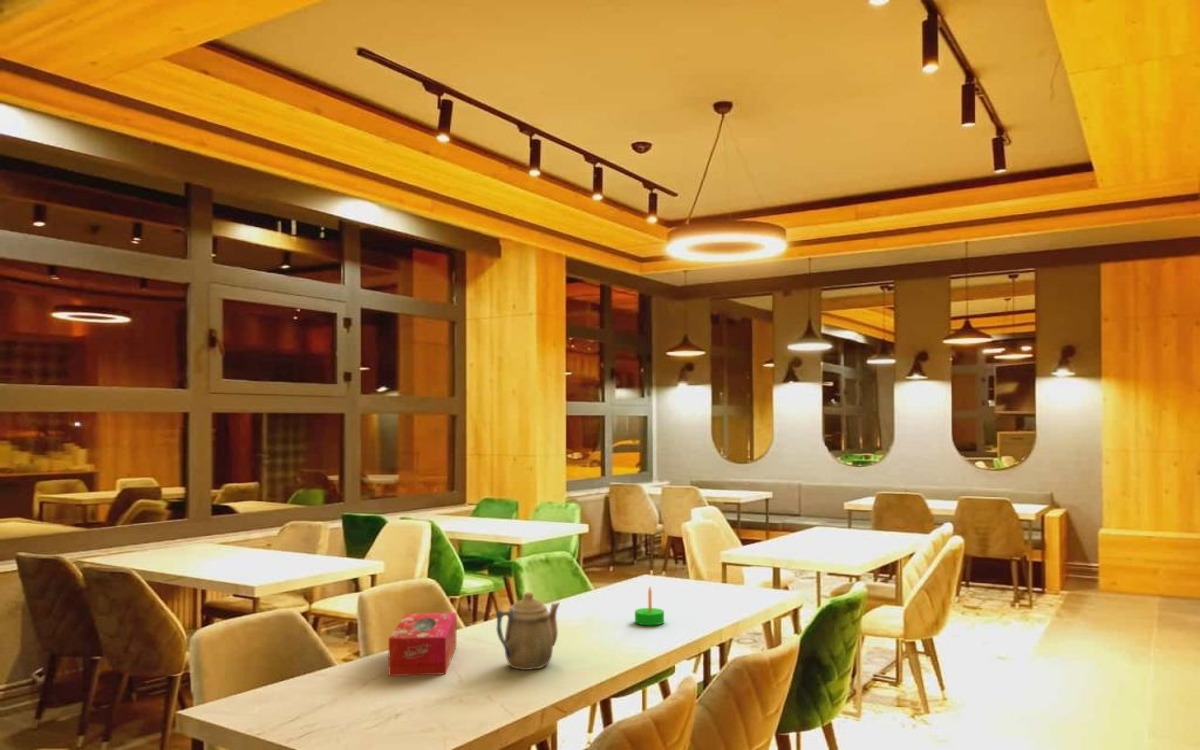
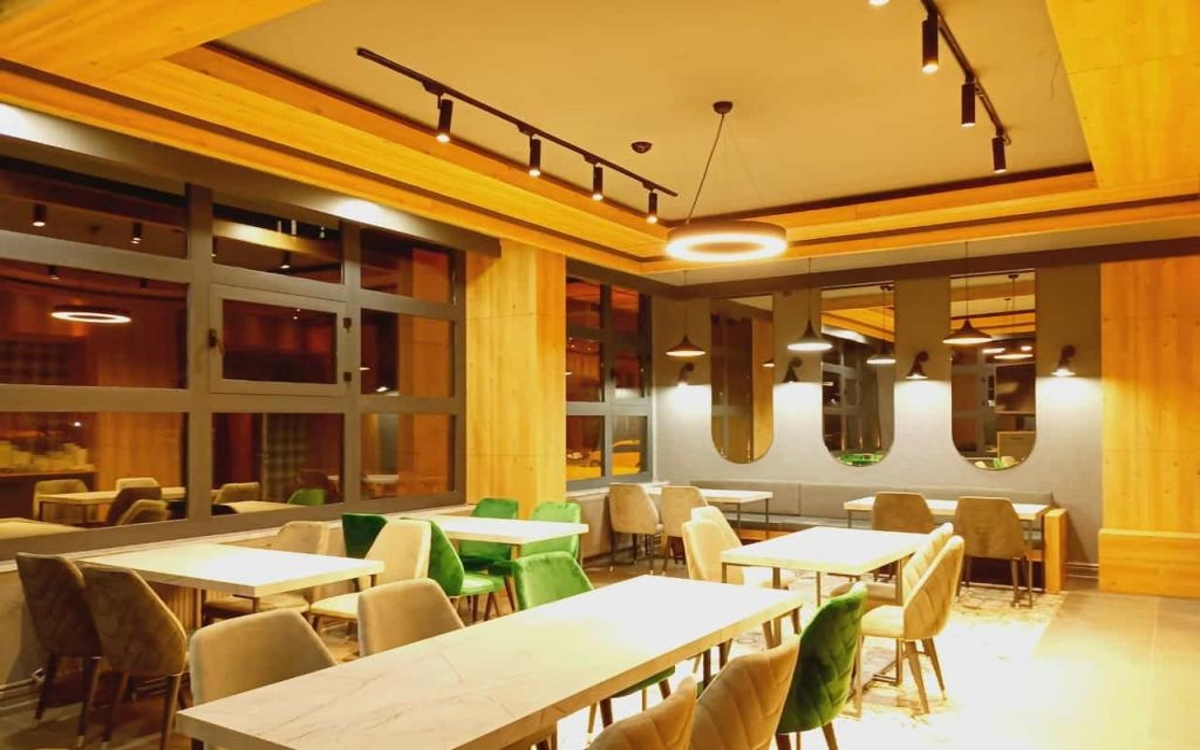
- tissue box (424, 642)
- candle (649, 603)
- teapot (528, 628)
